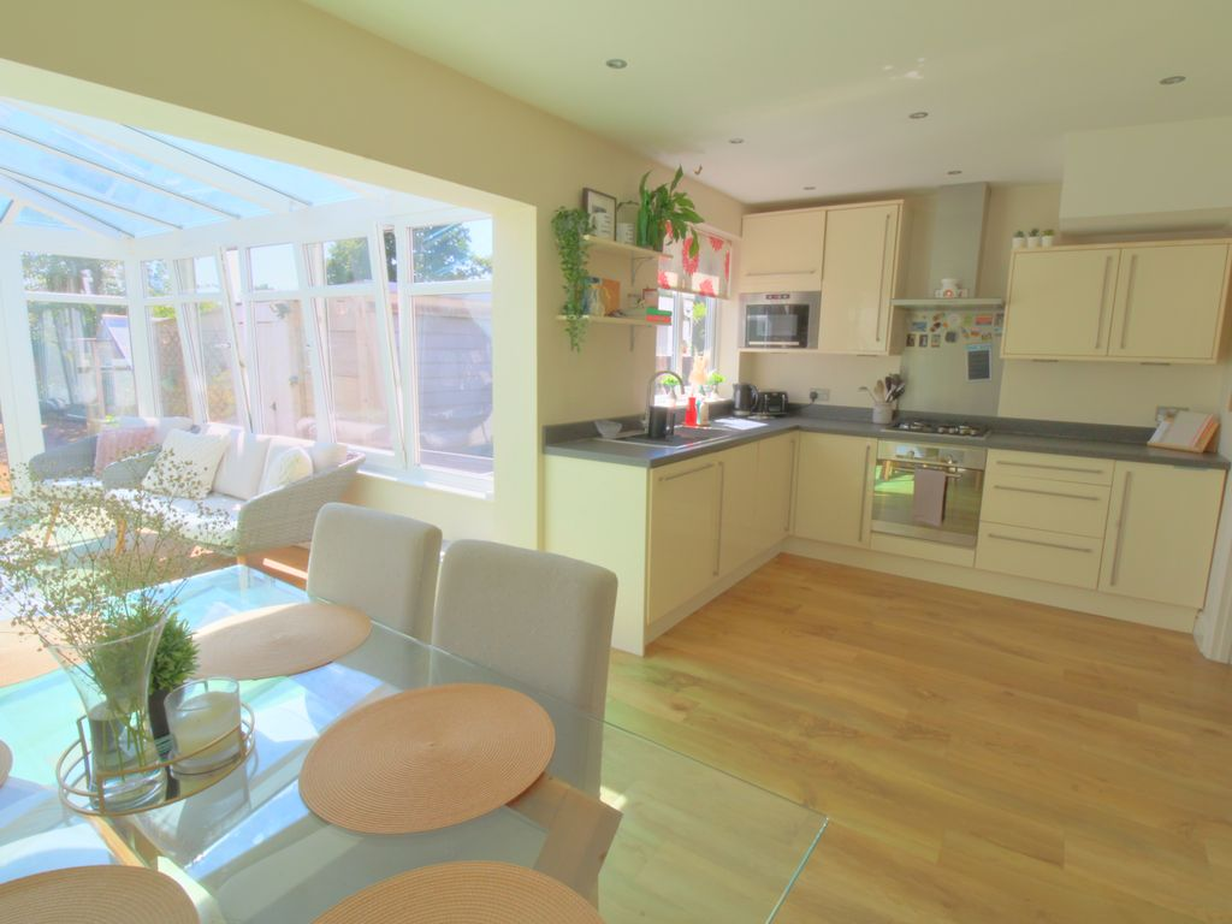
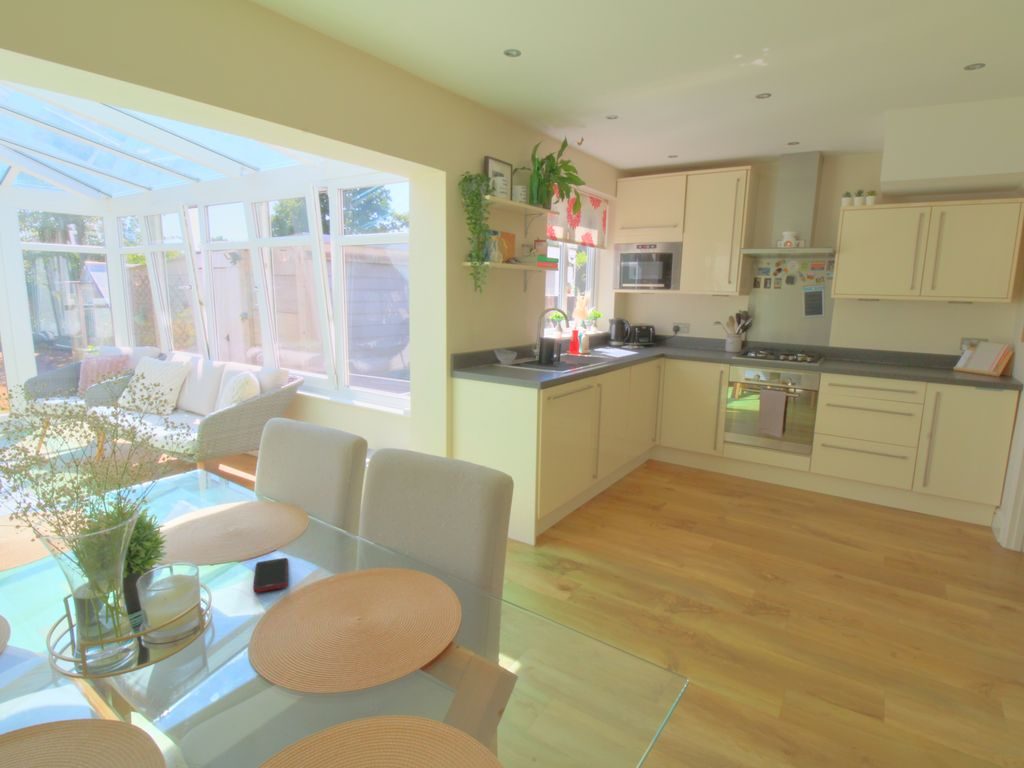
+ cell phone (271, 574)
